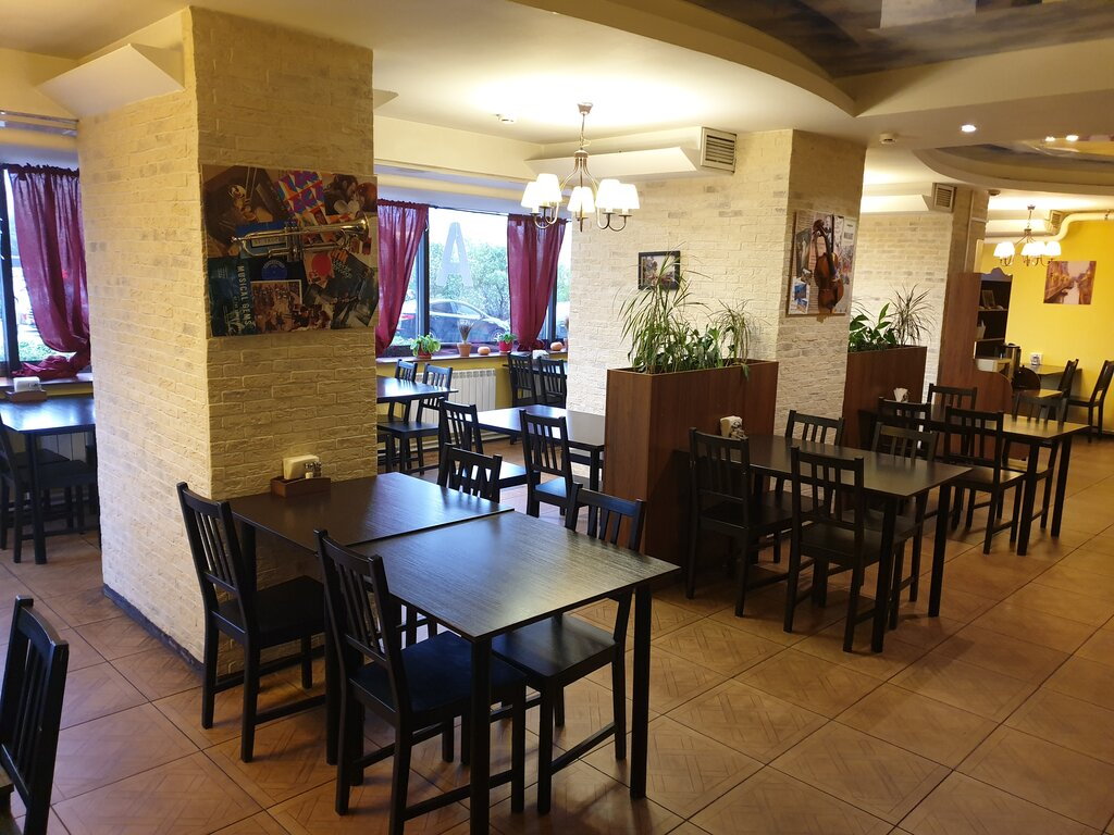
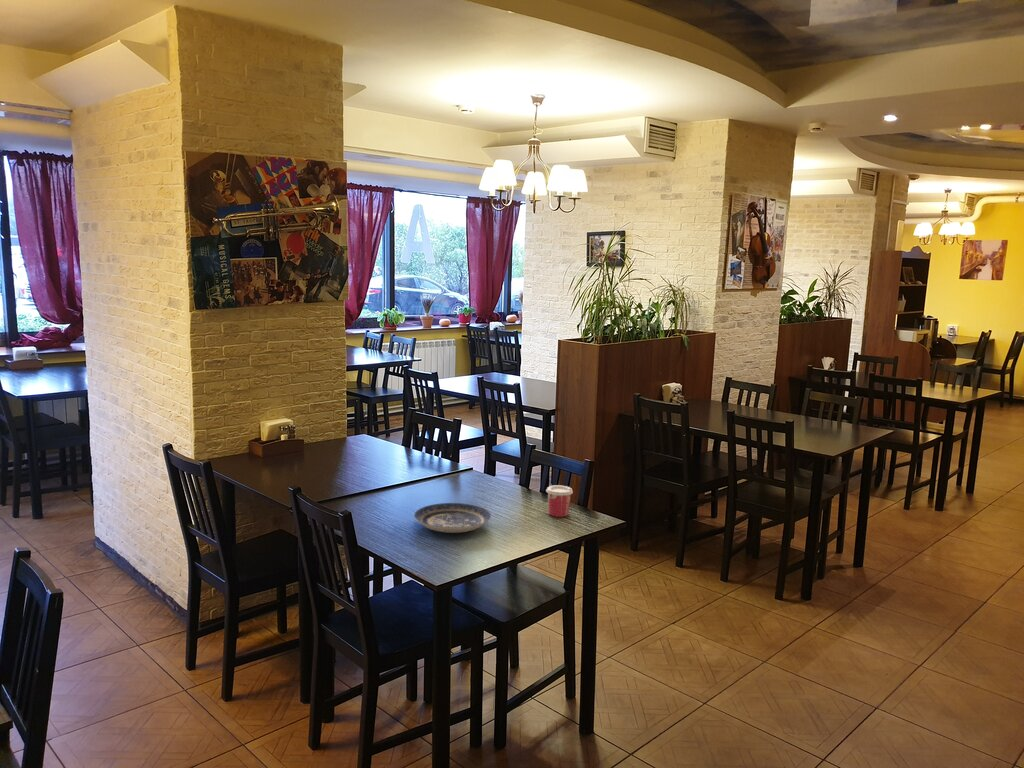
+ plate (452, 520)
+ cup (559, 501)
